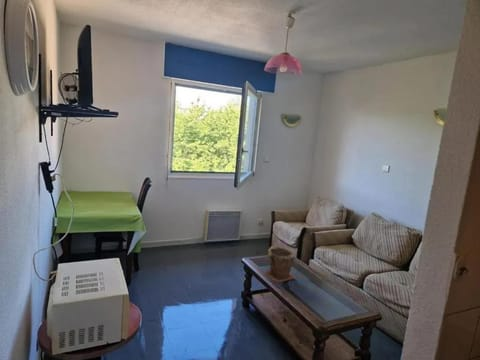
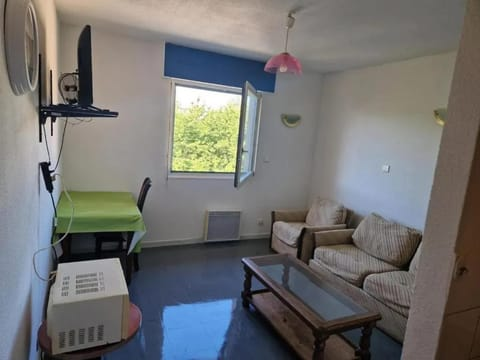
- plant pot (279, 263)
